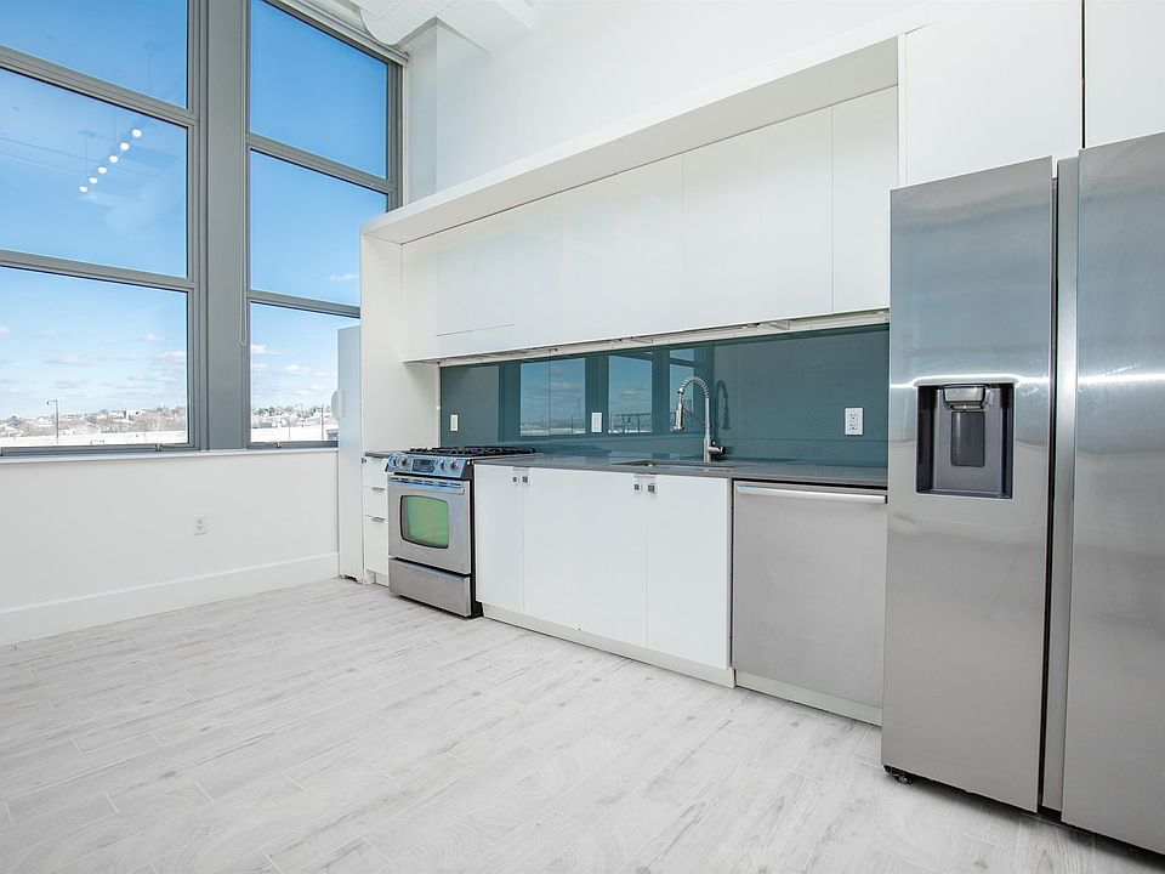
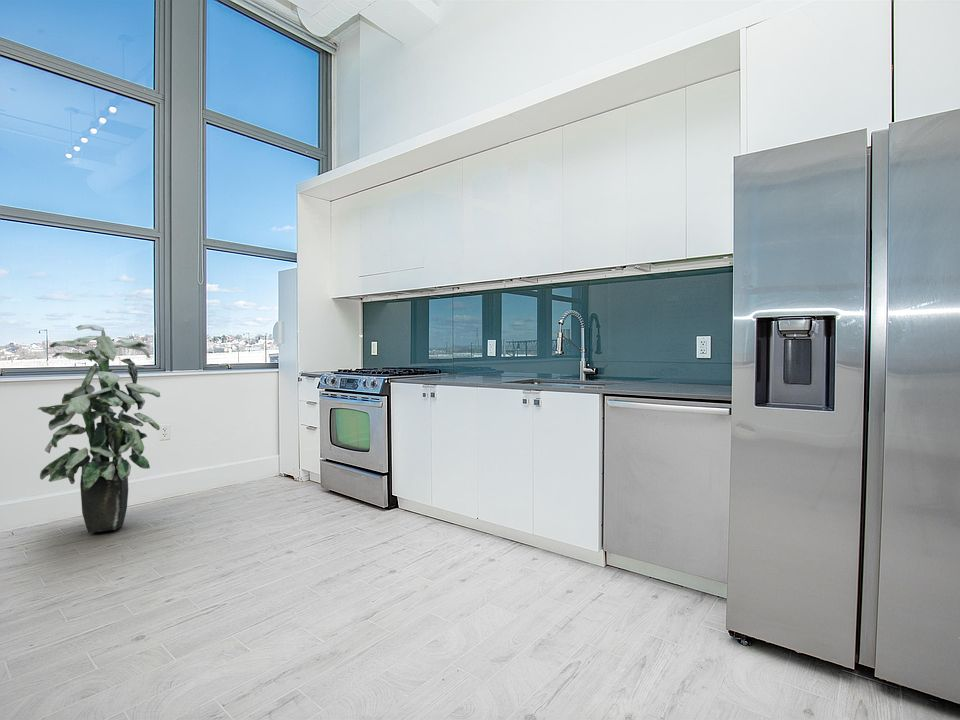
+ indoor plant (98, 427)
